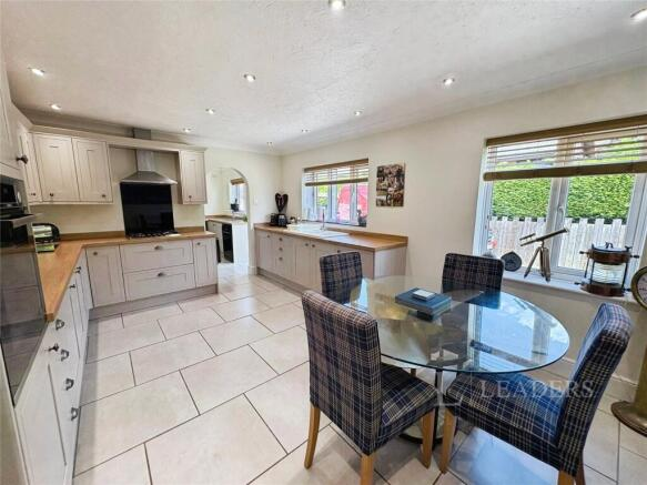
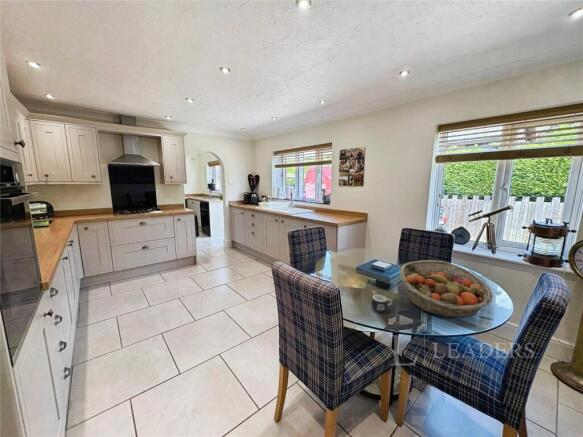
+ fruit basket (442, 287)
+ mug (381, 303)
